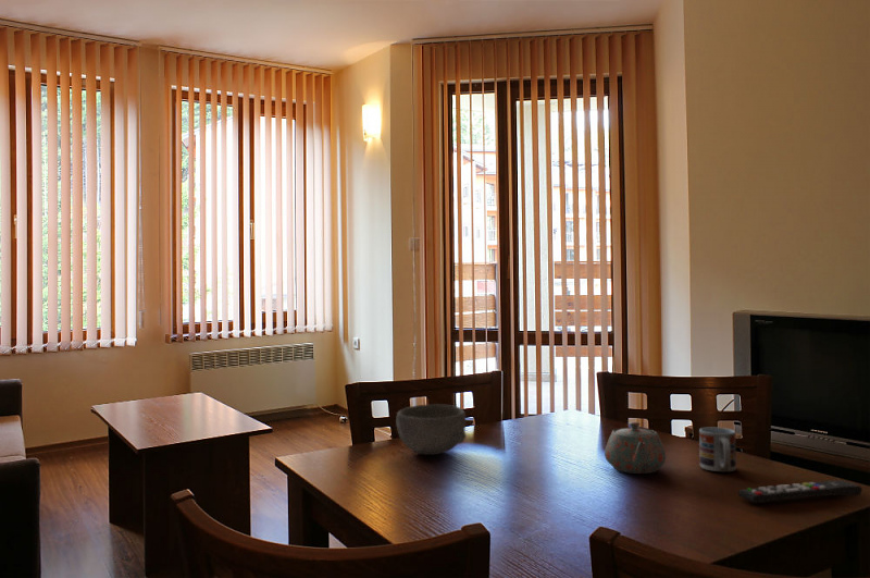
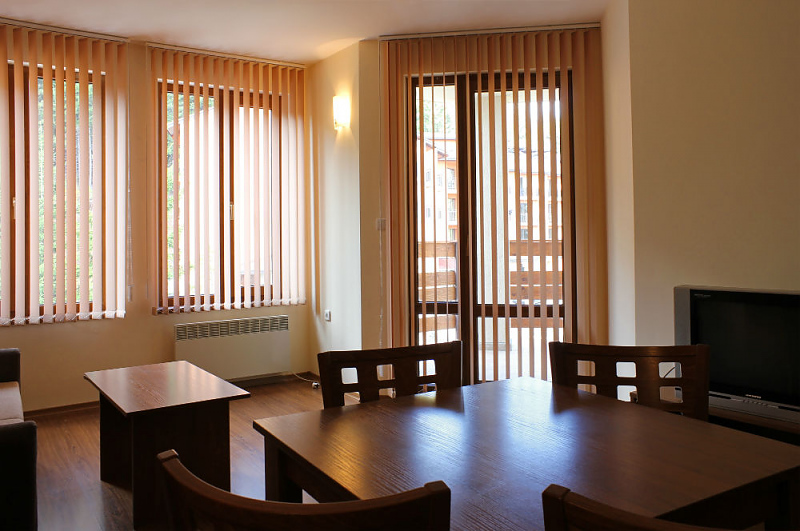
- teapot (635, 446)
- remote control (800, 491)
- bowl (432, 430)
- cup (720, 450)
